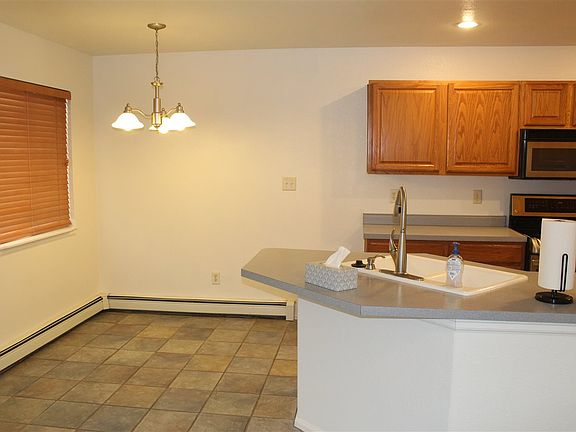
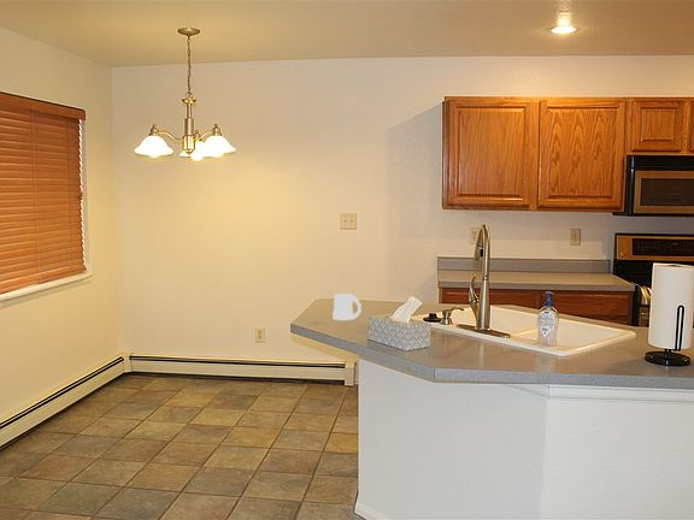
+ mug (346, 307)
